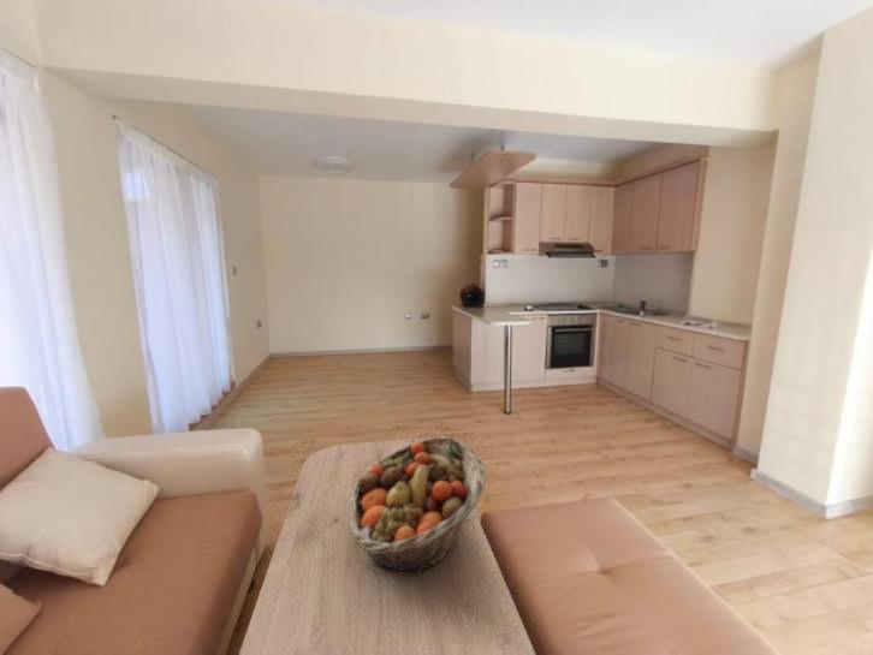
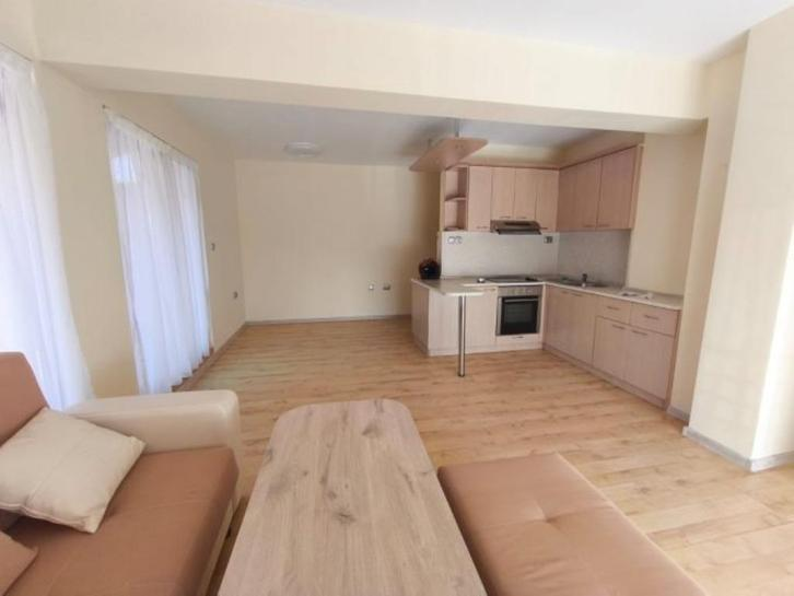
- fruit basket (416, 494)
